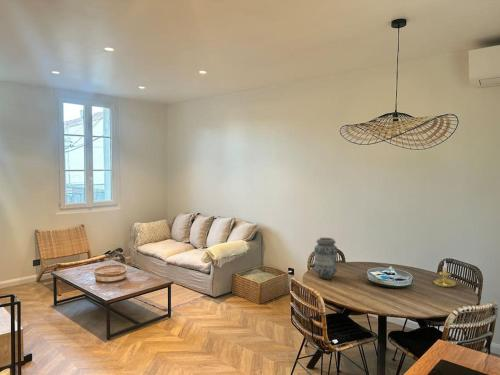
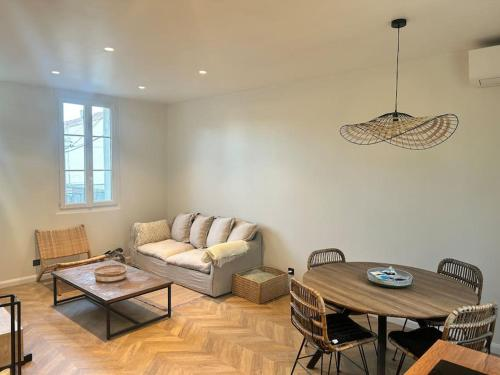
- candle holder (443, 272)
- vase (325, 258)
